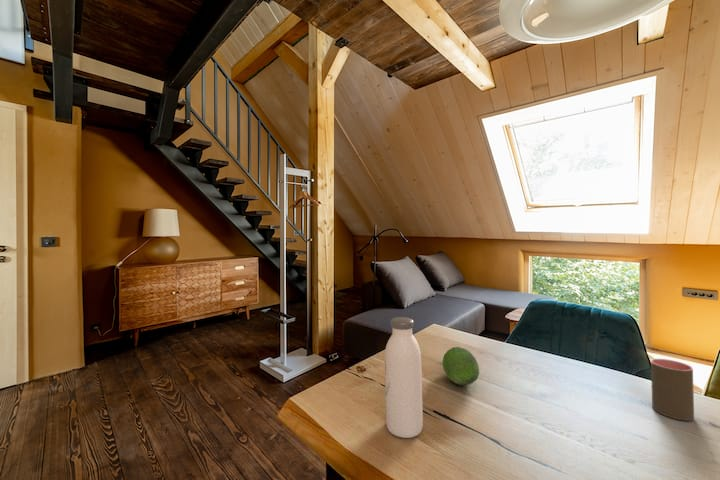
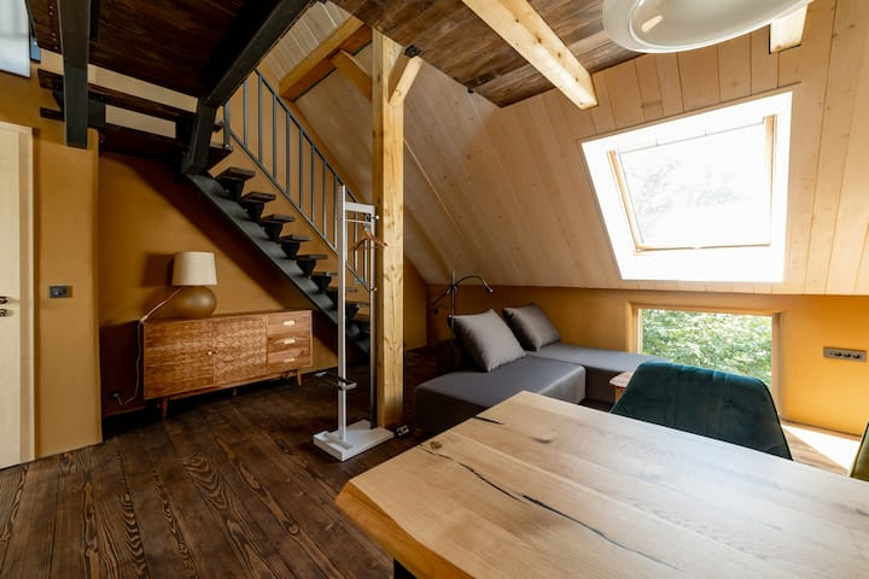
- cup (671, 388)
- water bottle (403, 373)
- fruit (459, 363)
